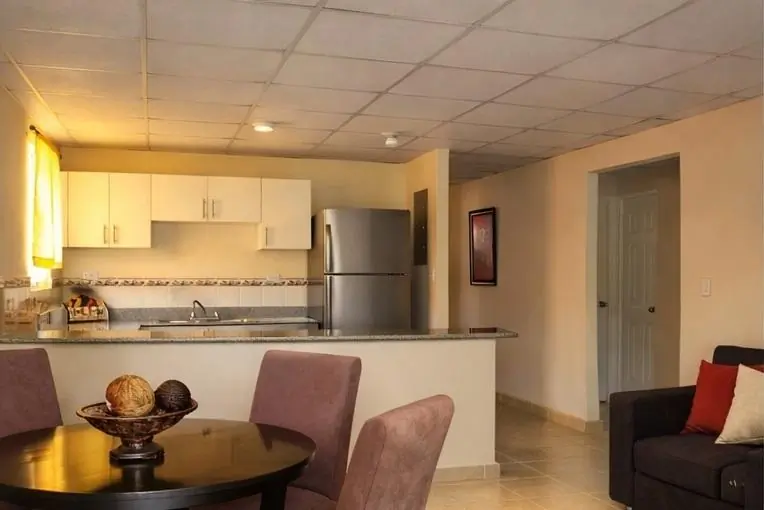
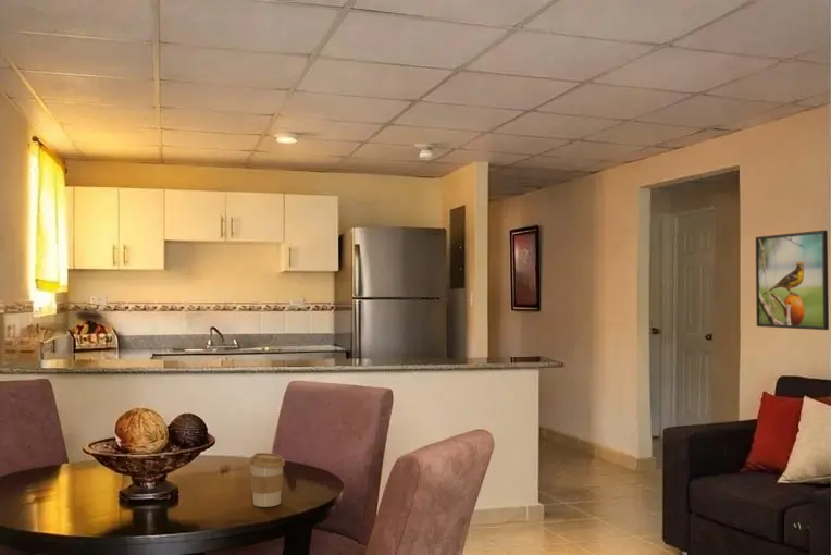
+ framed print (790, 281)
+ coffee cup (266, 478)
